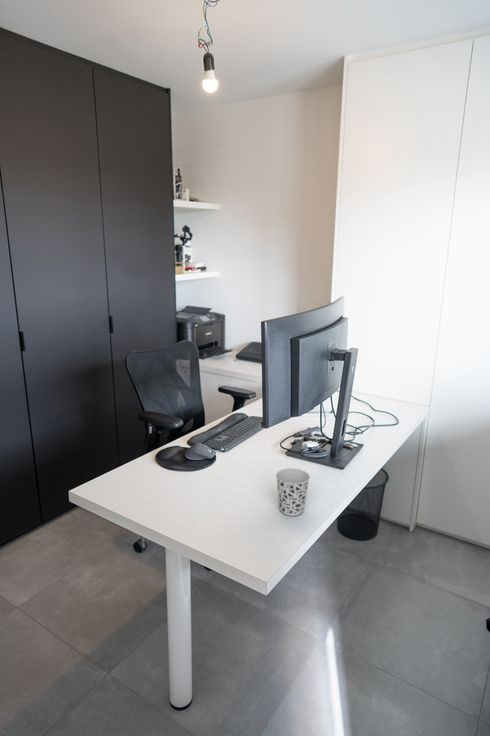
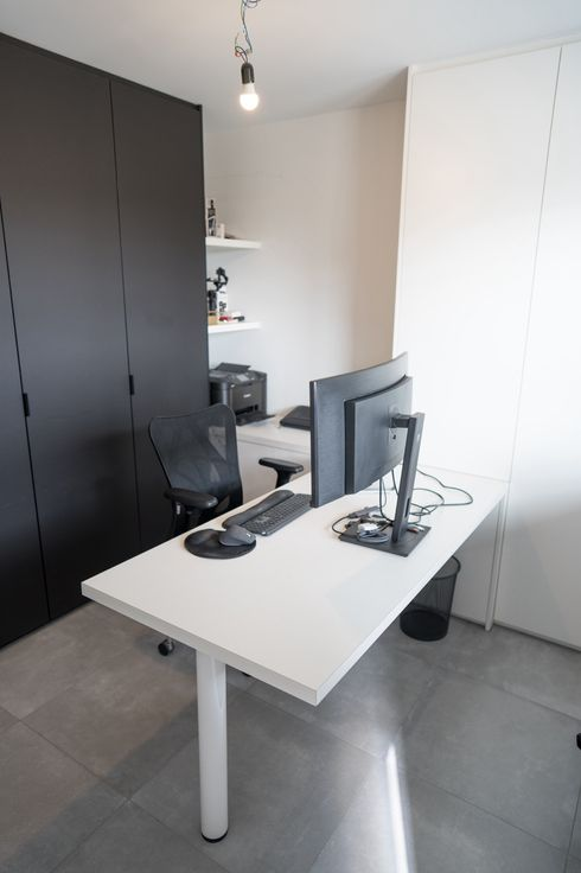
- cup (292, 492)
